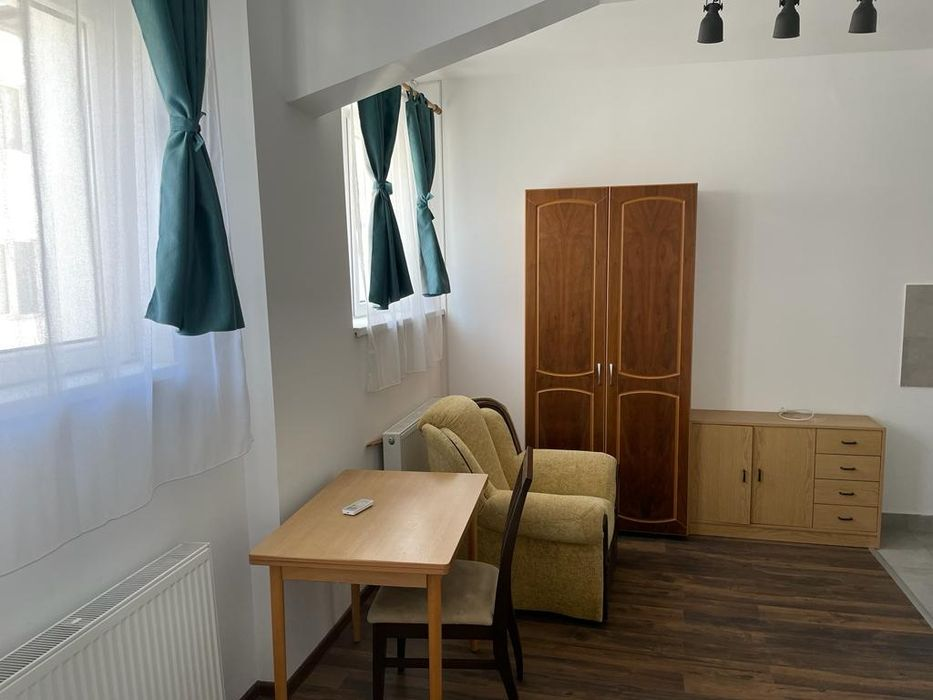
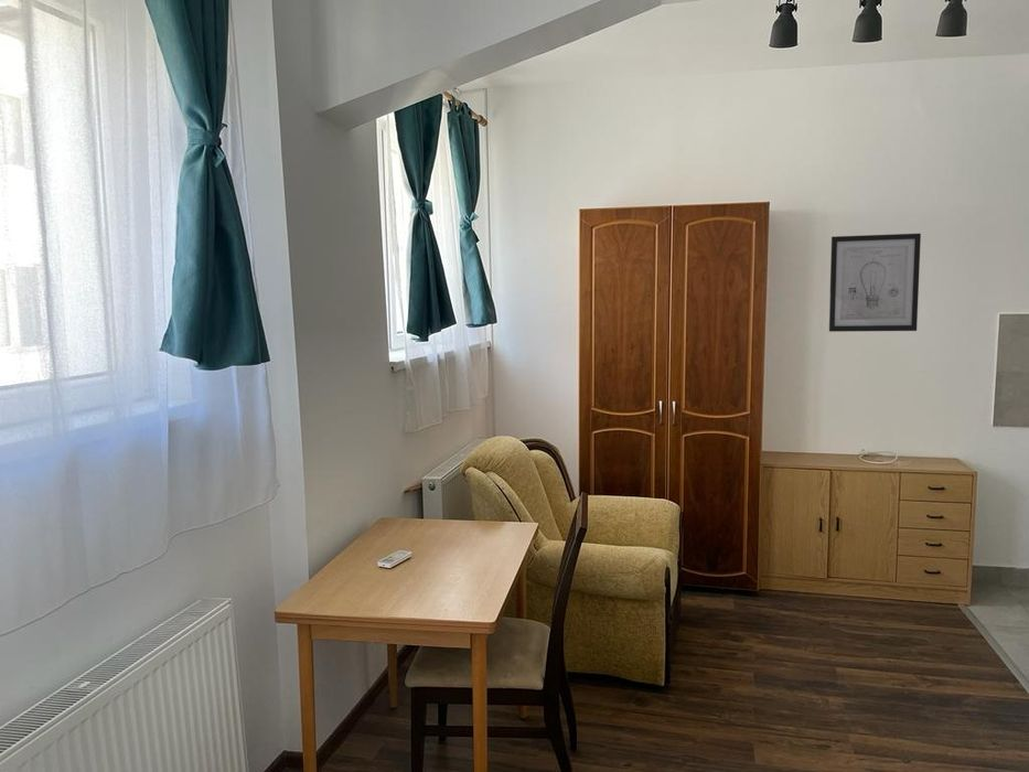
+ wall art (873, 283)
